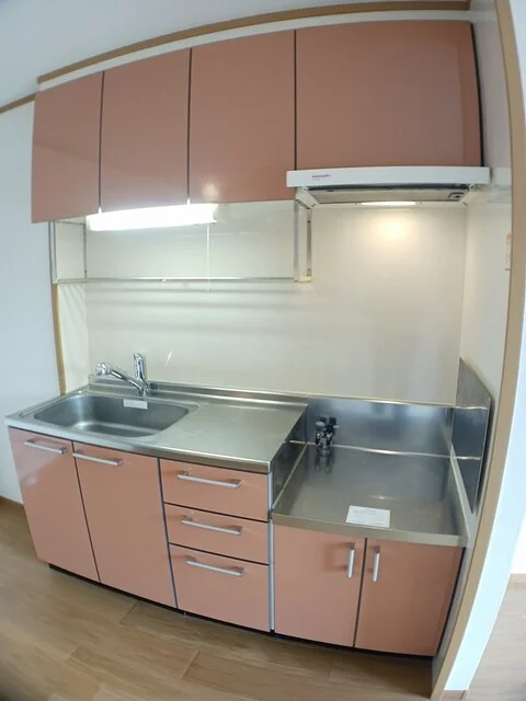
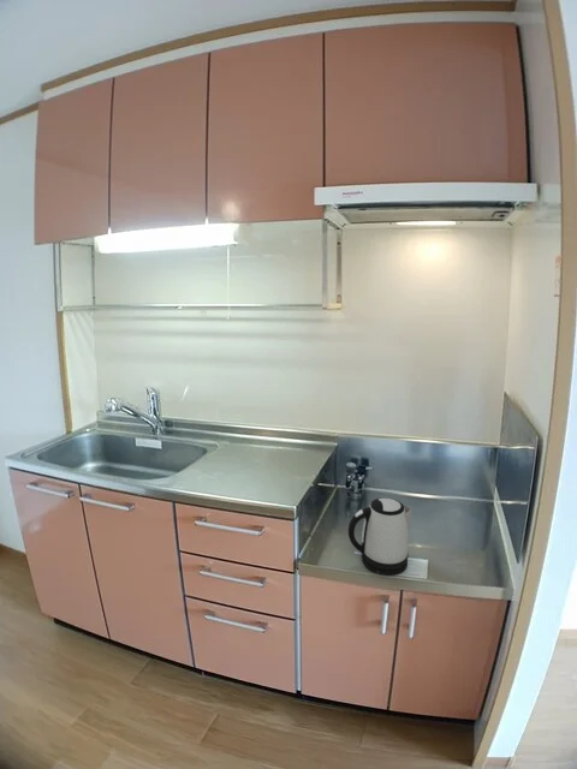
+ kettle (379, 532)
